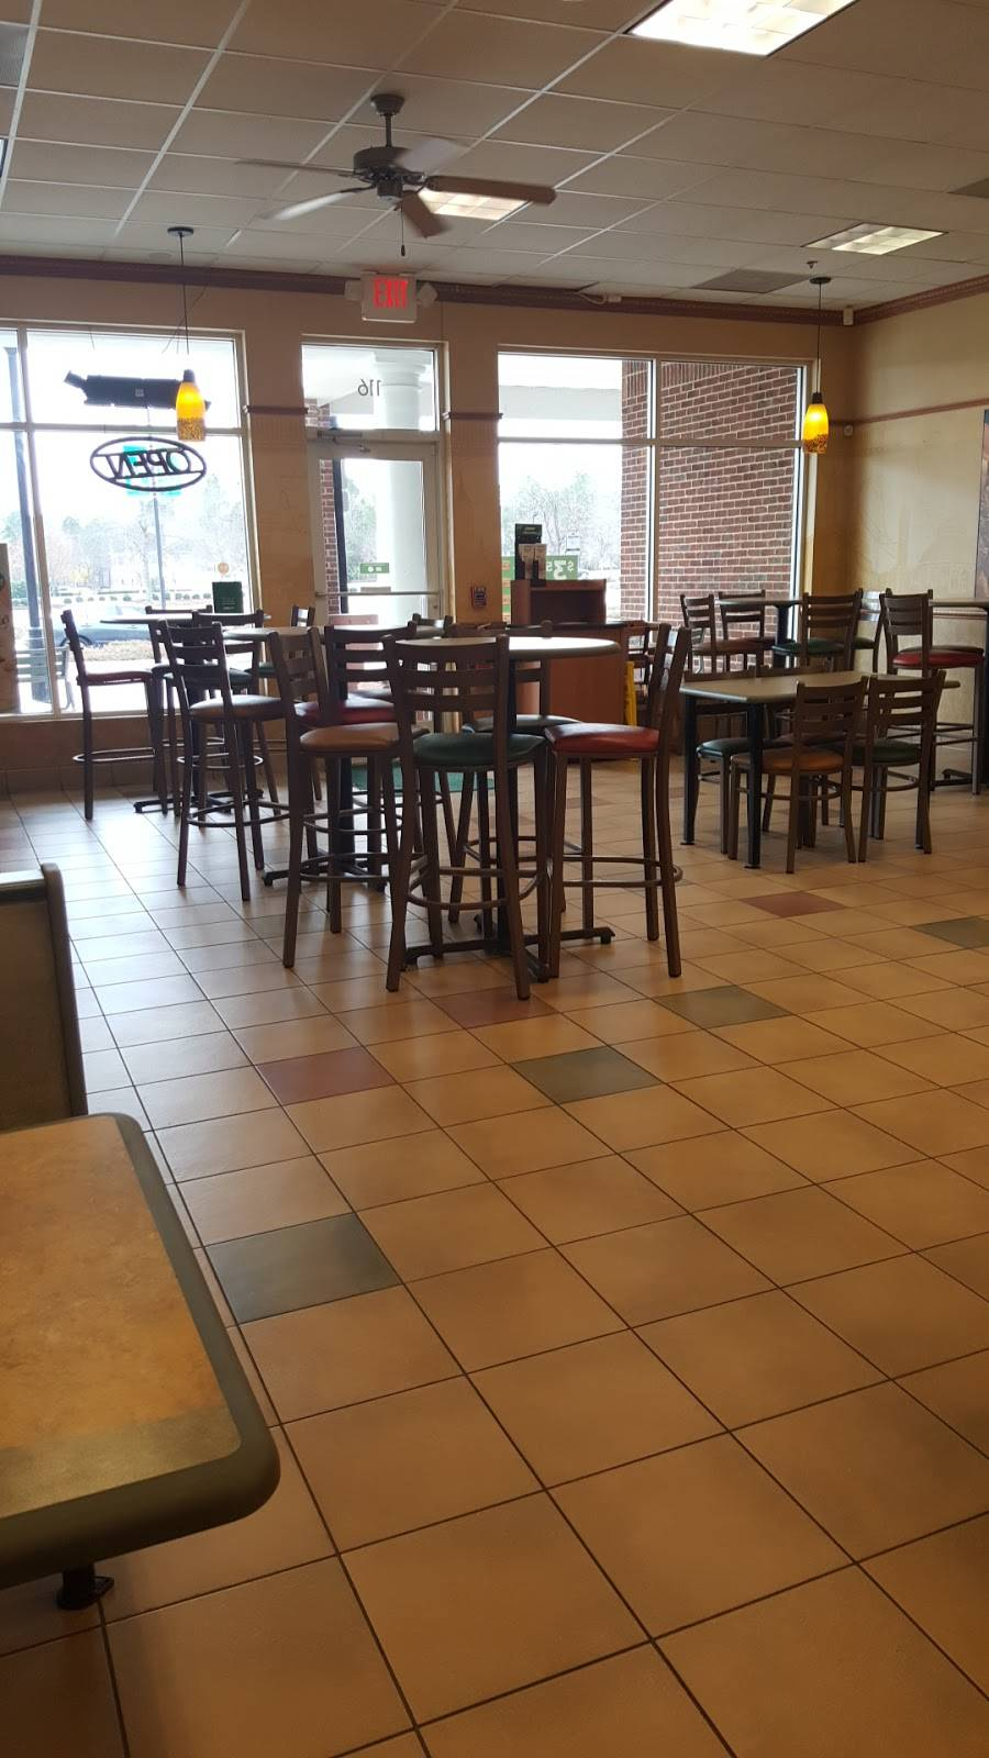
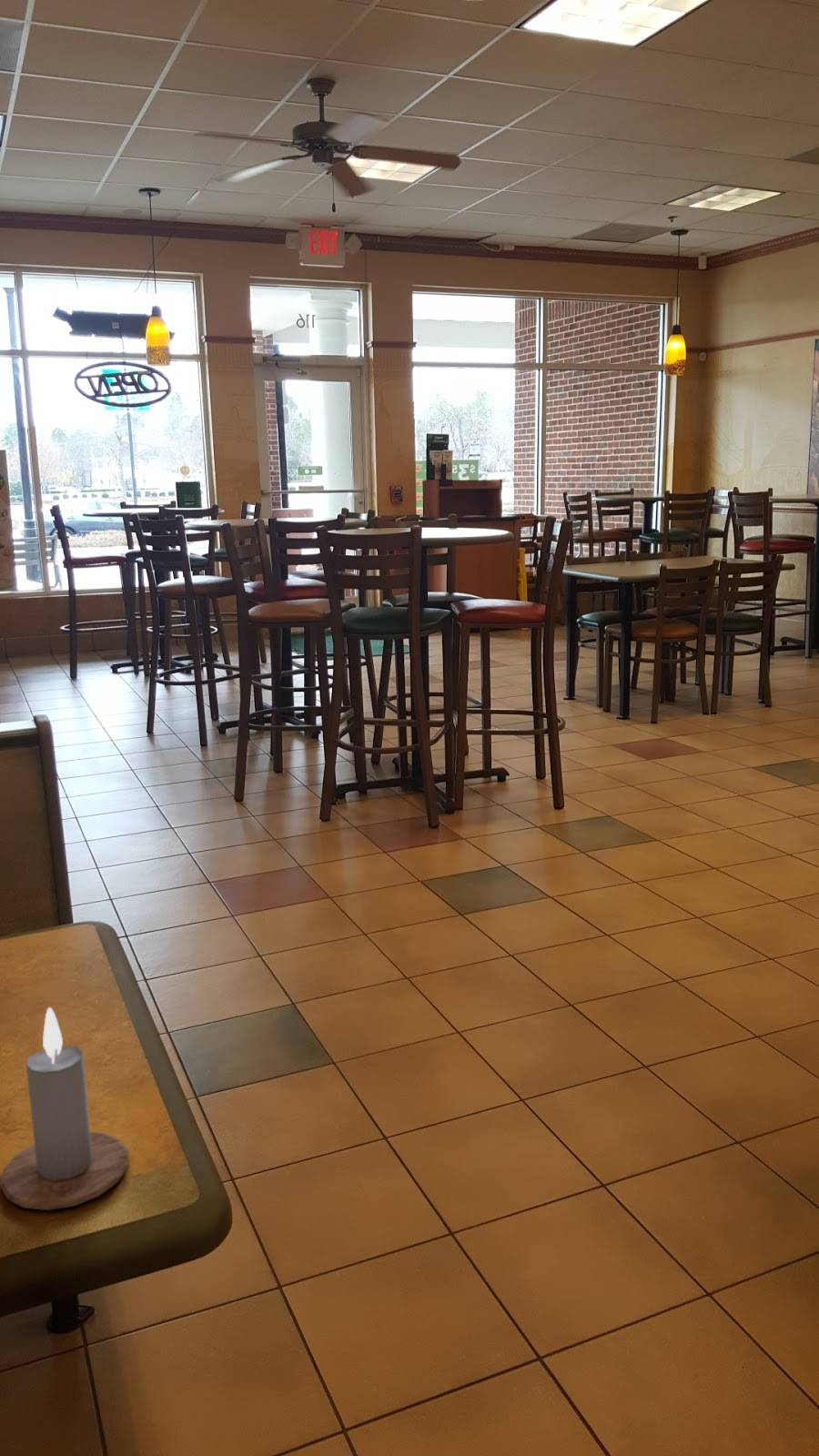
+ candle (57, 1090)
